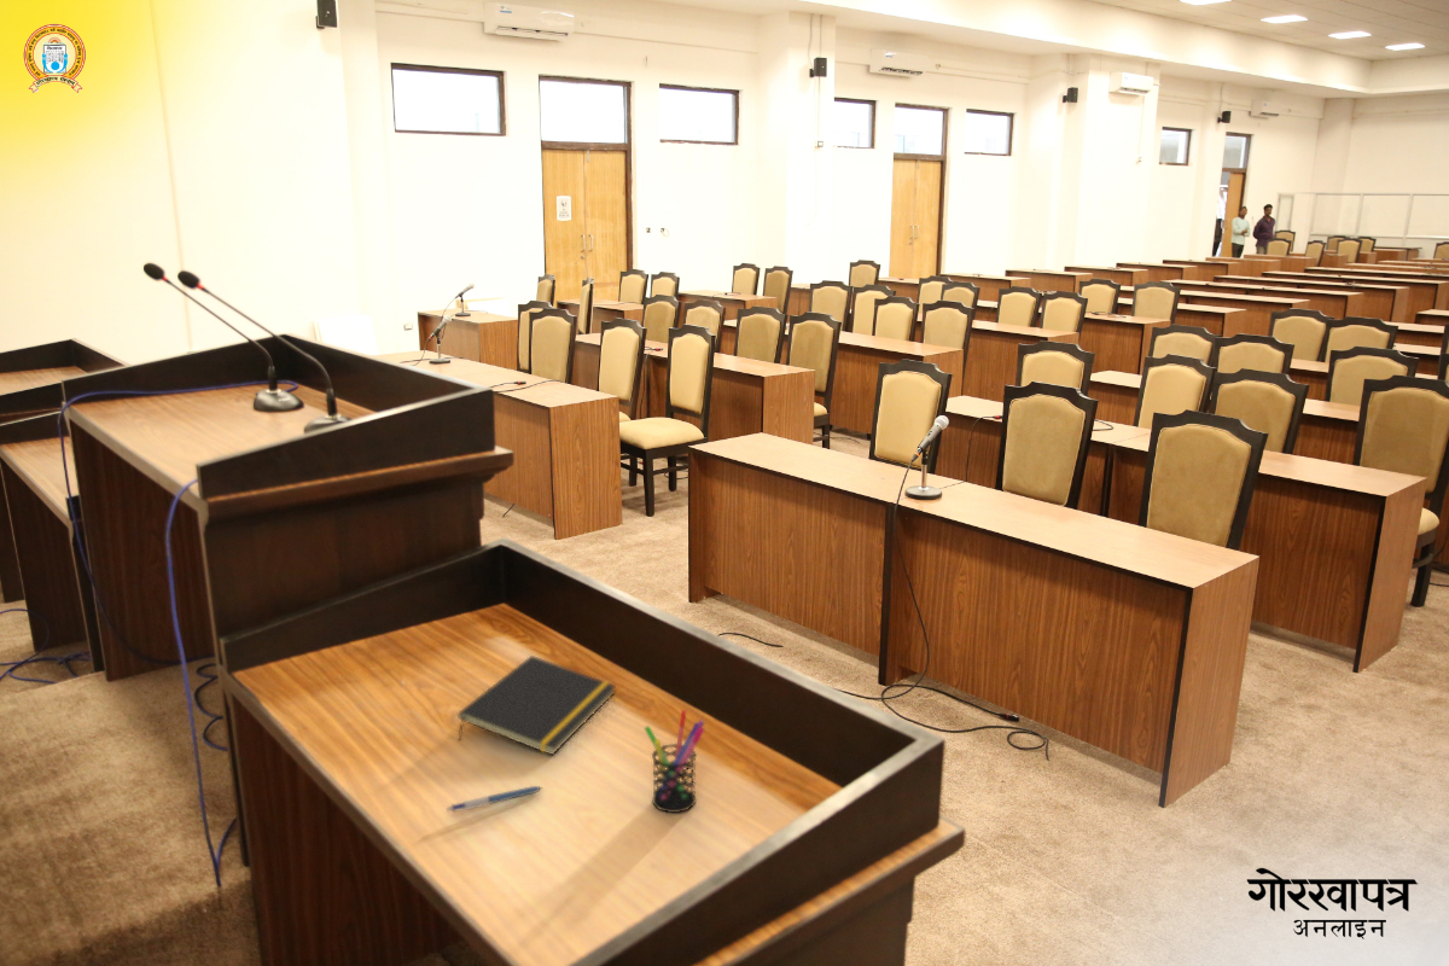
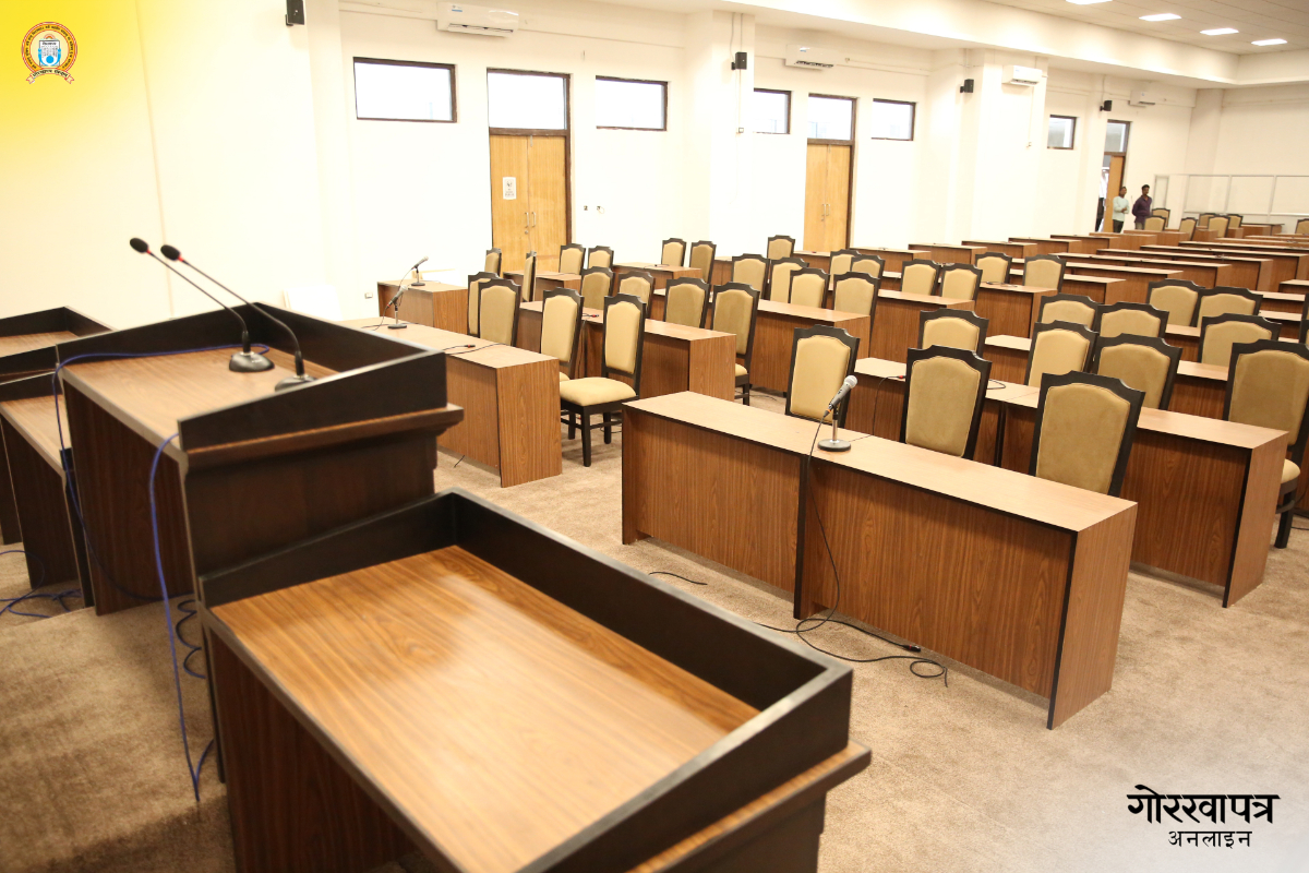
- pen holder (671, 761)
- notepad (541, 702)
- pen (496, 798)
